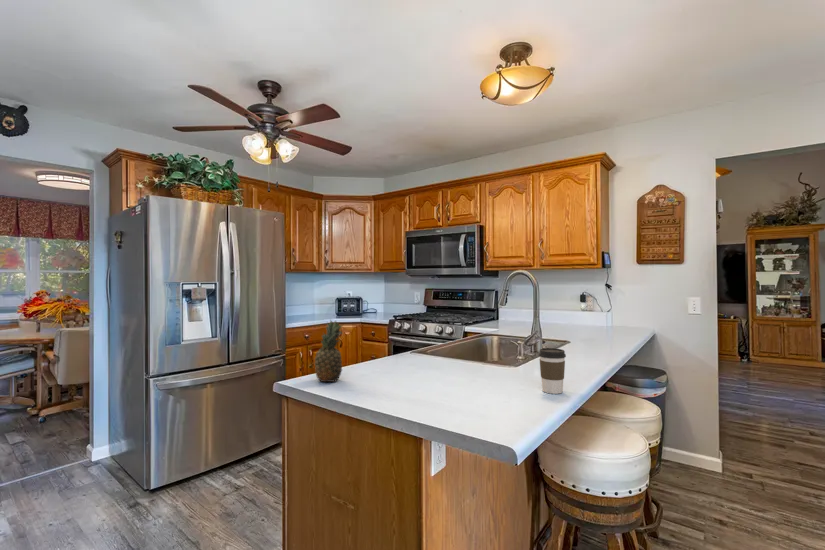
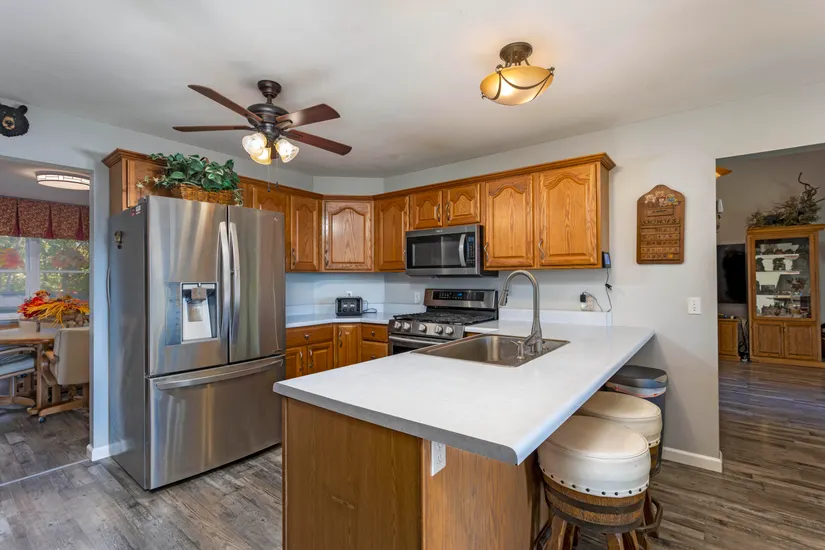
- coffee cup (552, 370)
- fruit (329, 349)
